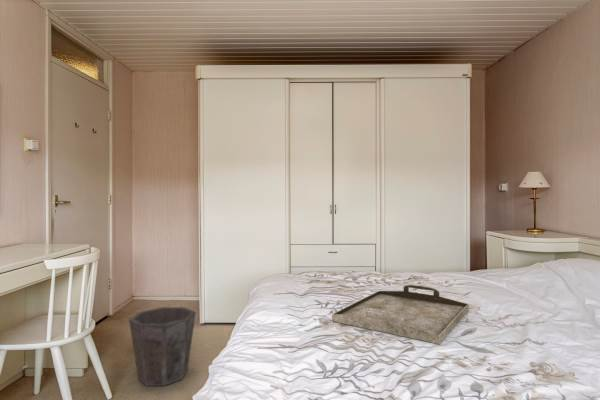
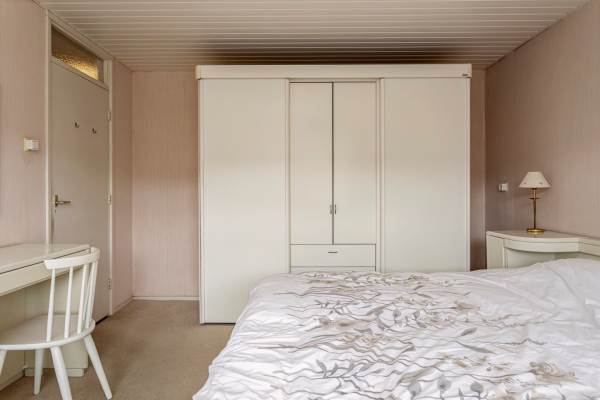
- waste bin (163, 345)
- serving tray (403, 306)
